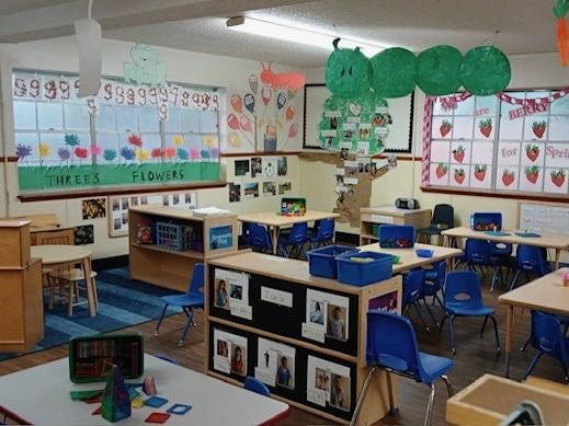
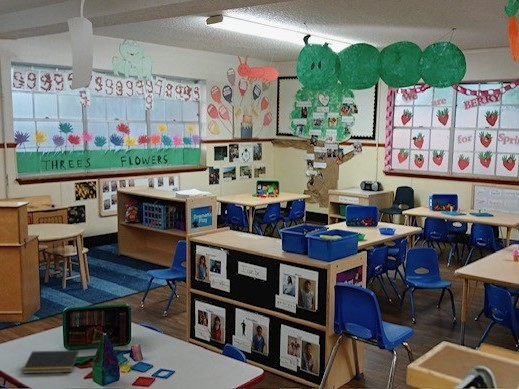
+ notepad (51, 361)
